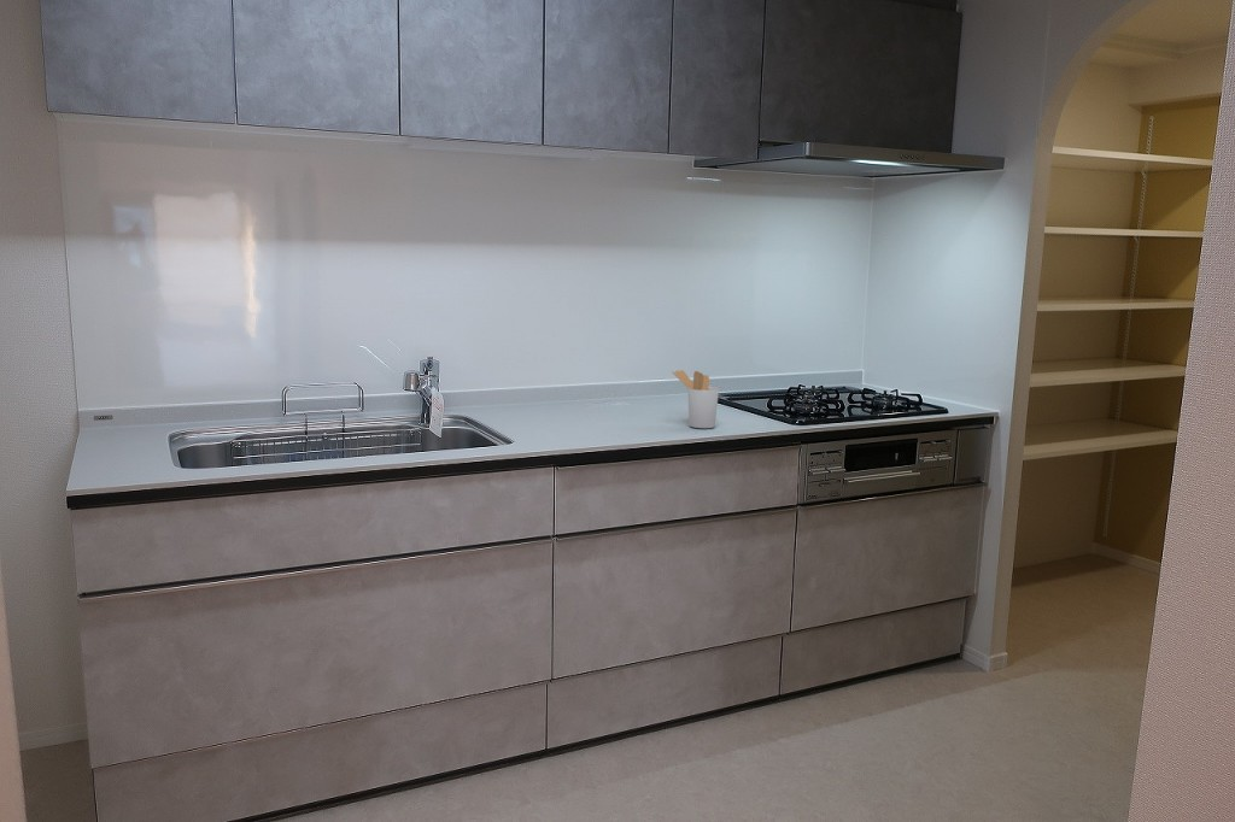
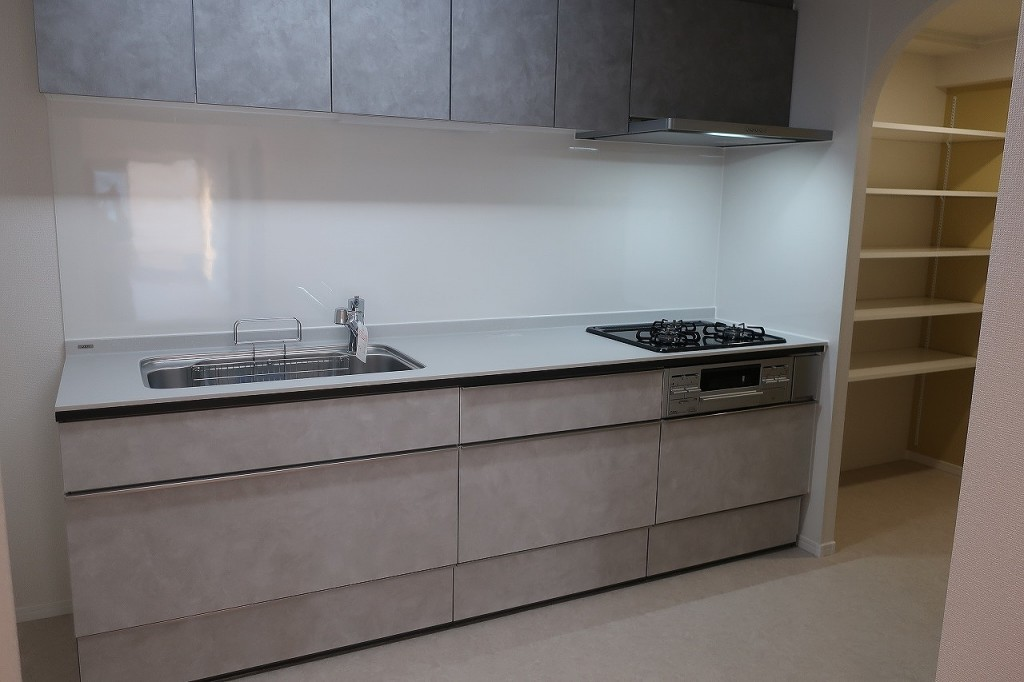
- utensil holder (695, 397)
